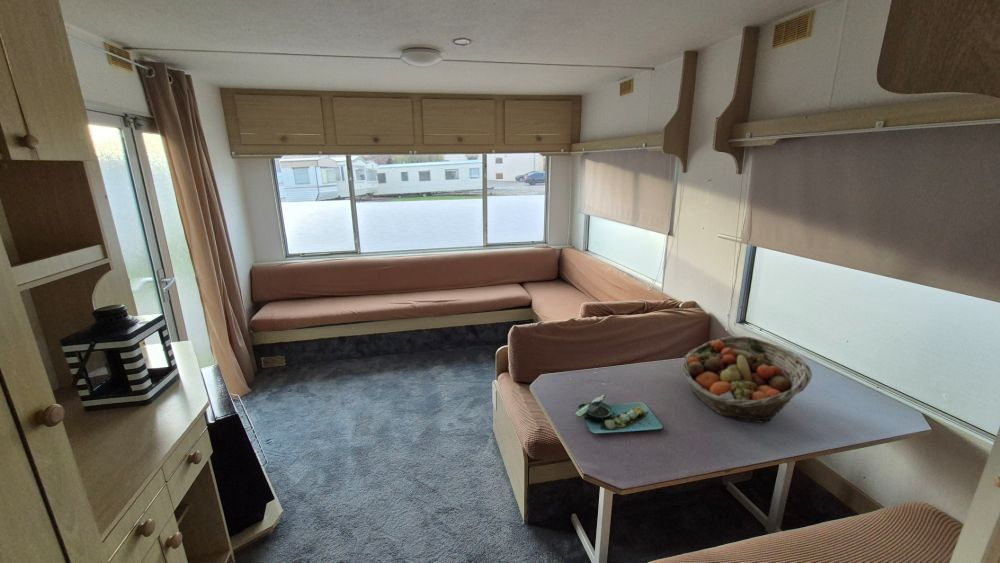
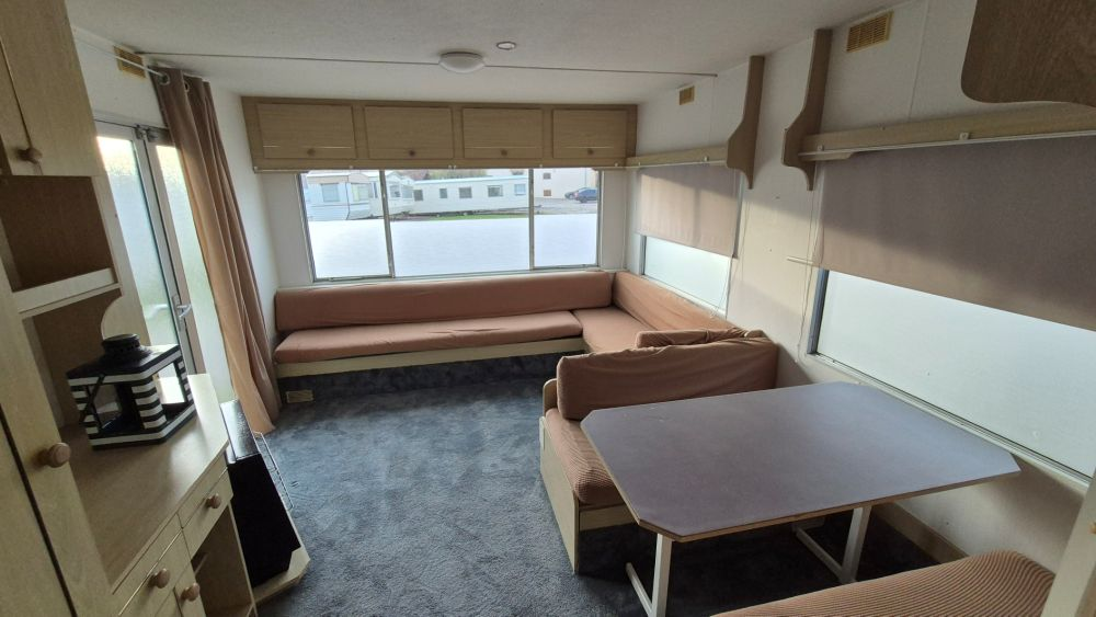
- platter (614, 414)
- fruit basket (739, 375)
